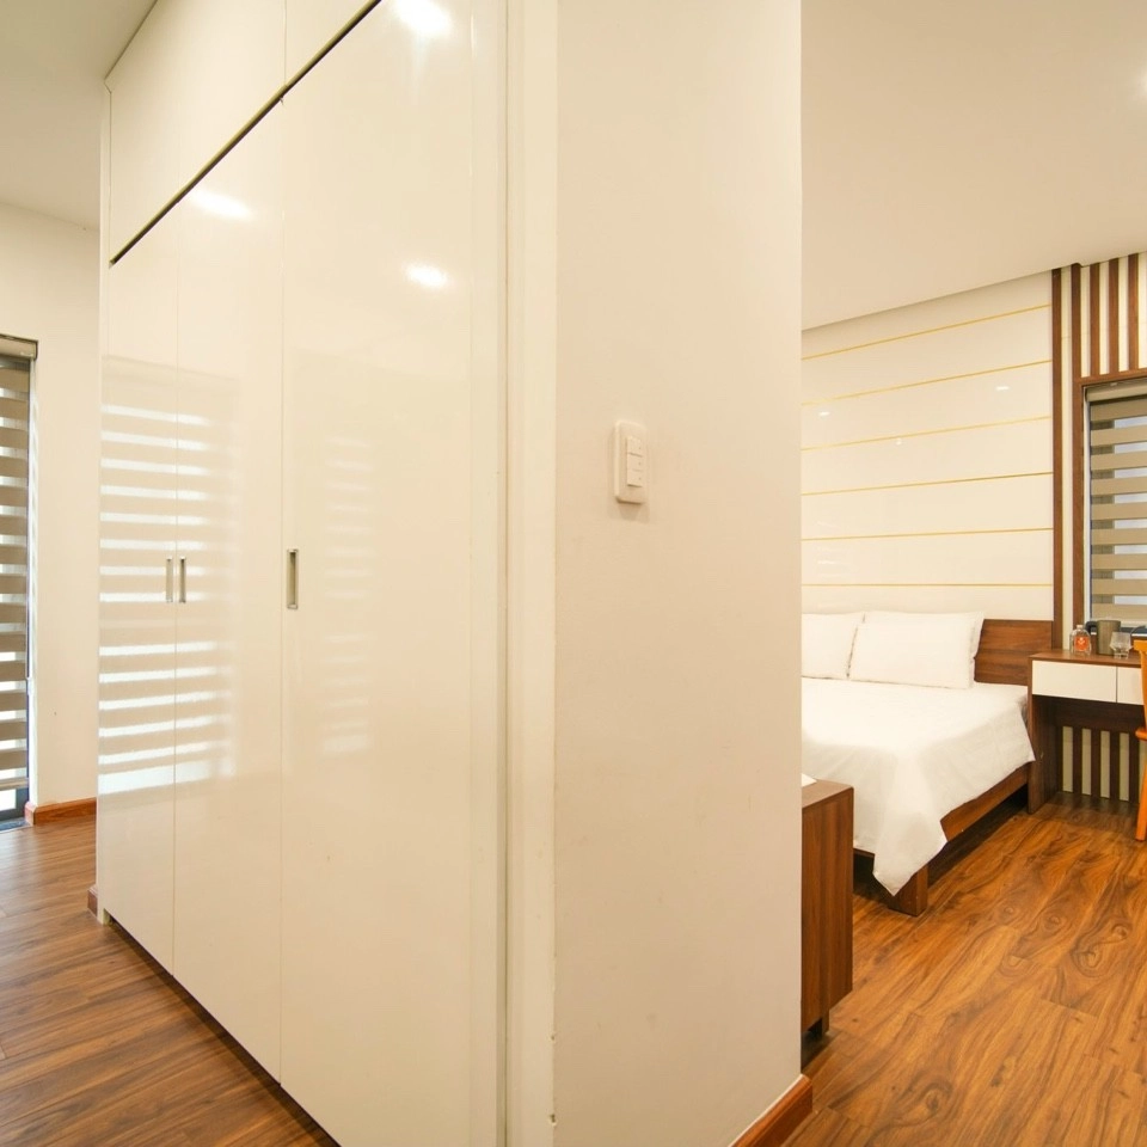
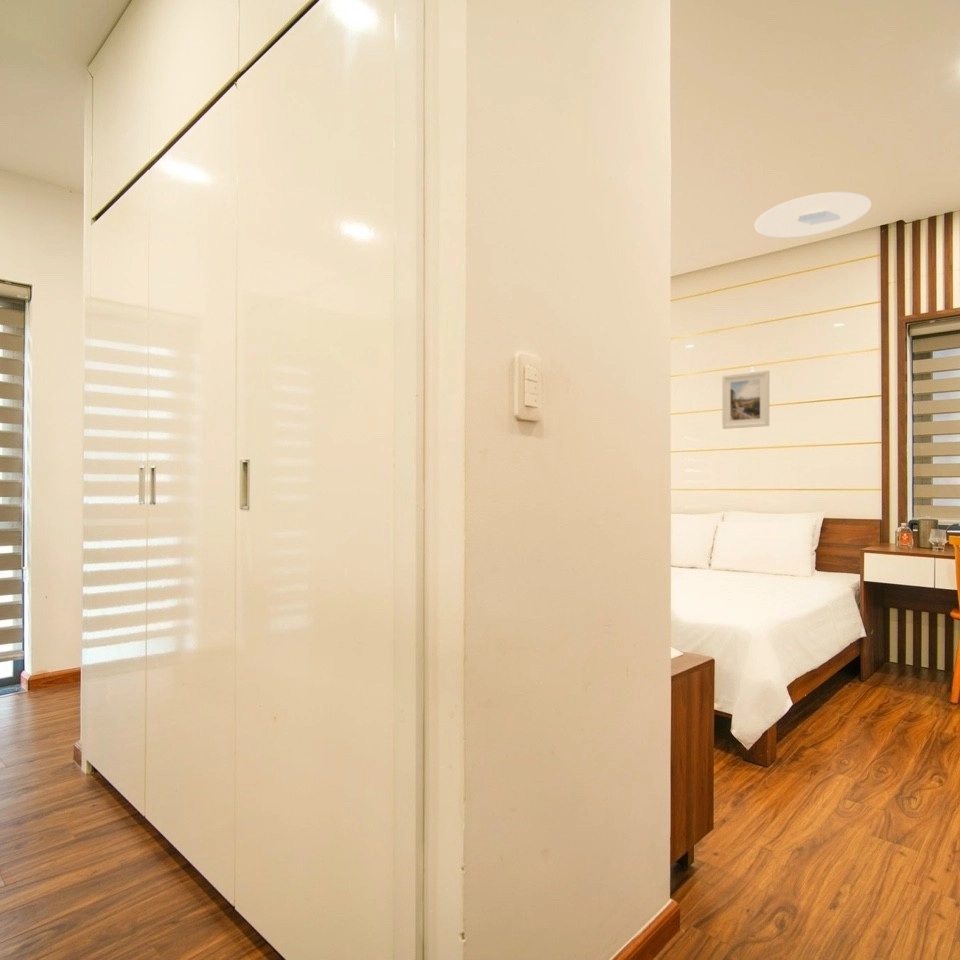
+ ceiling light (810, 212)
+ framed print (745, 400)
